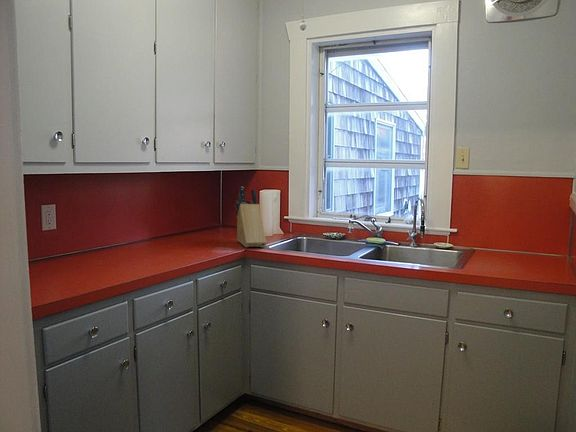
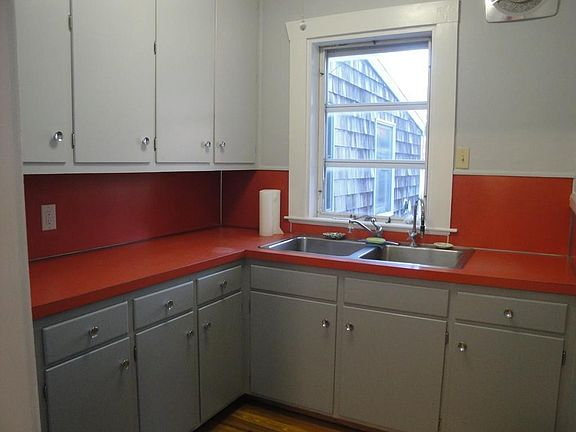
- knife block (249, 215)
